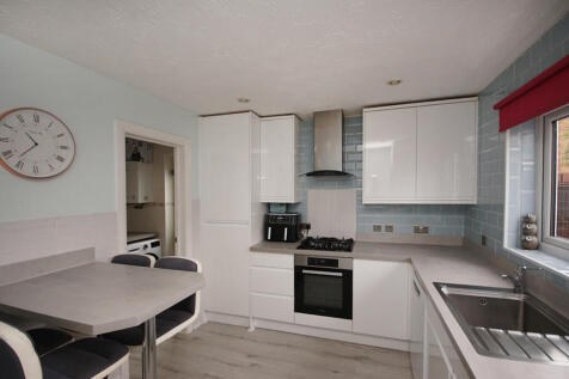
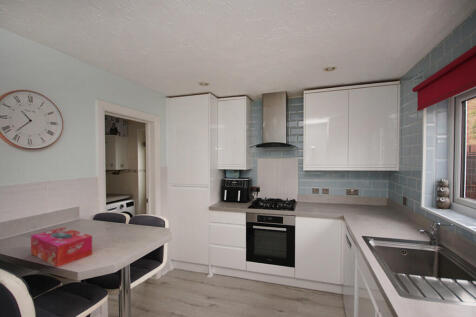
+ tissue box (61, 244)
